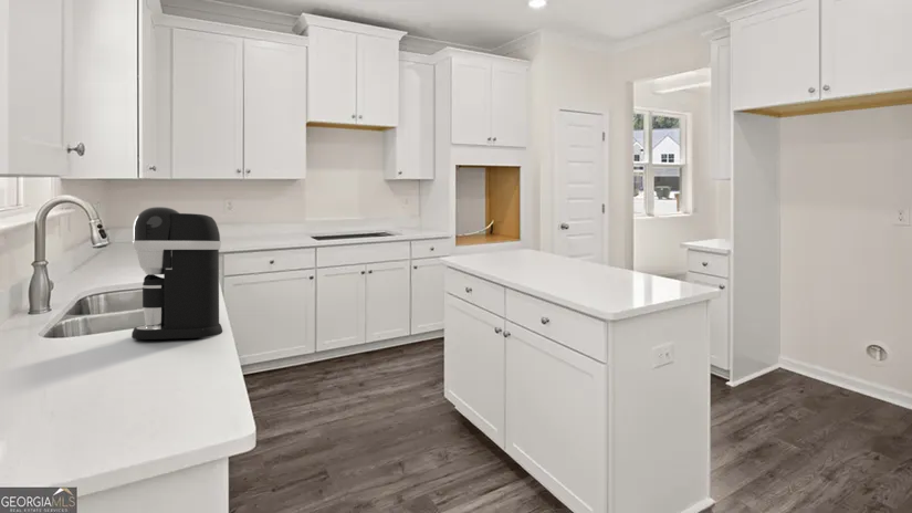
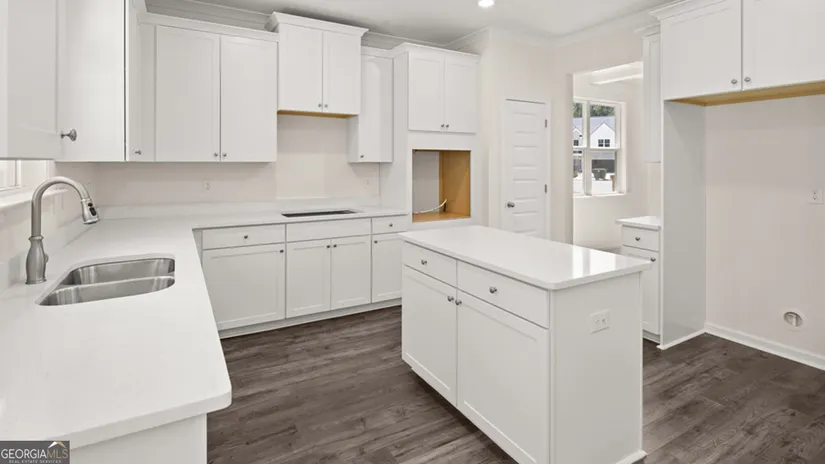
- coffee maker (178, 271)
